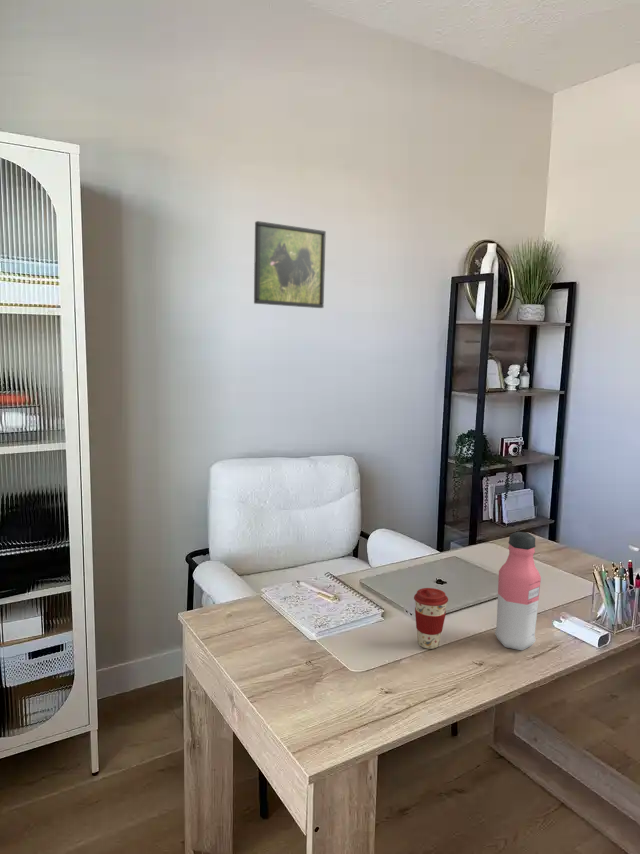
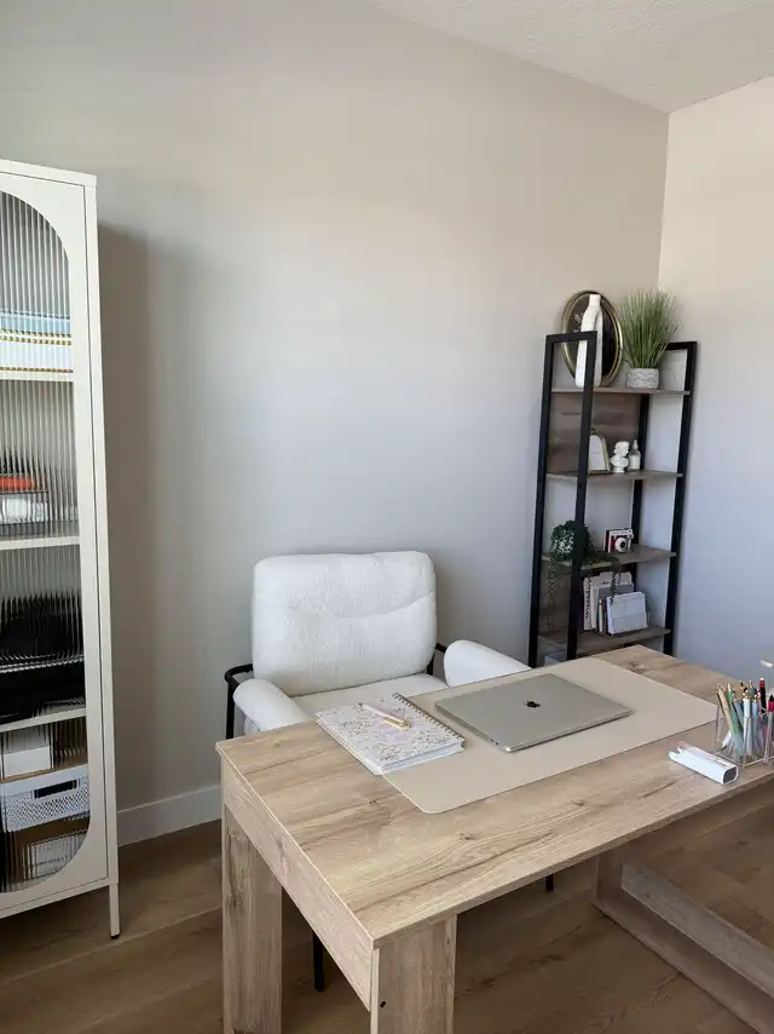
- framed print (290, 266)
- water bottle (518, 589)
- coffee cup (429, 618)
